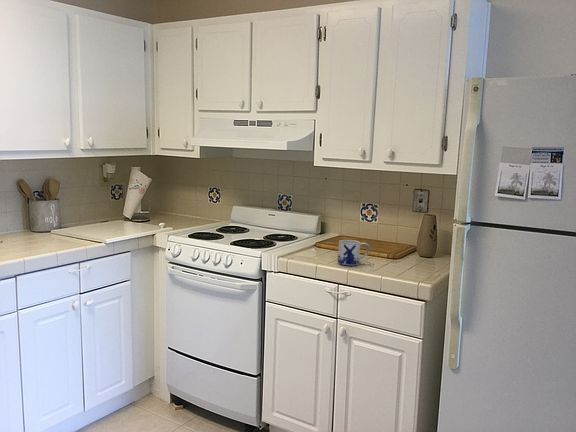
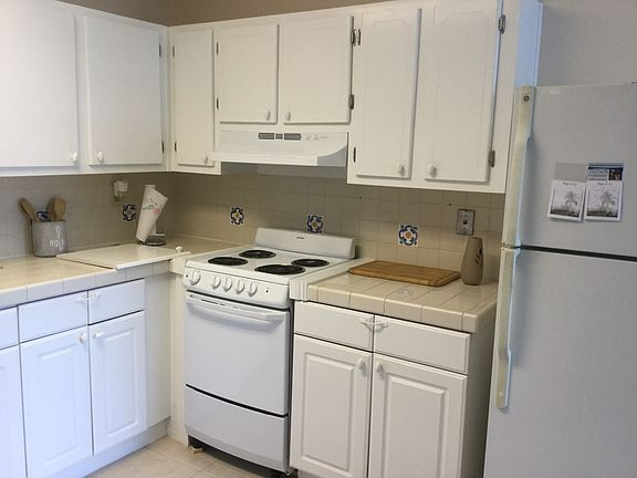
- mug (352, 252)
